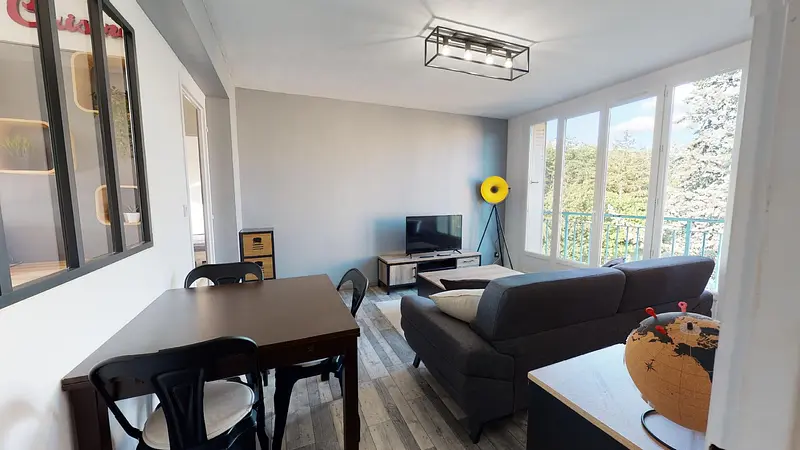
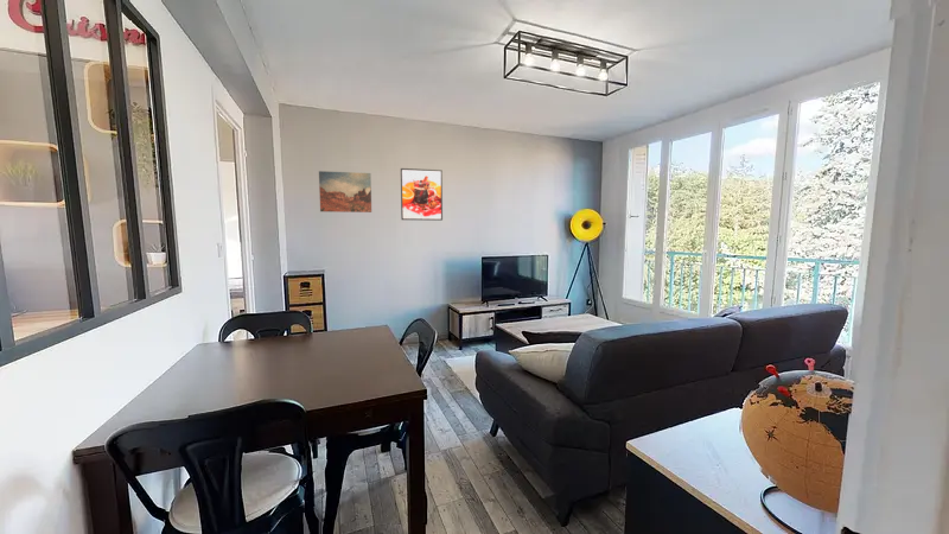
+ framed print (421, 195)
+ wall art (345, 191)
